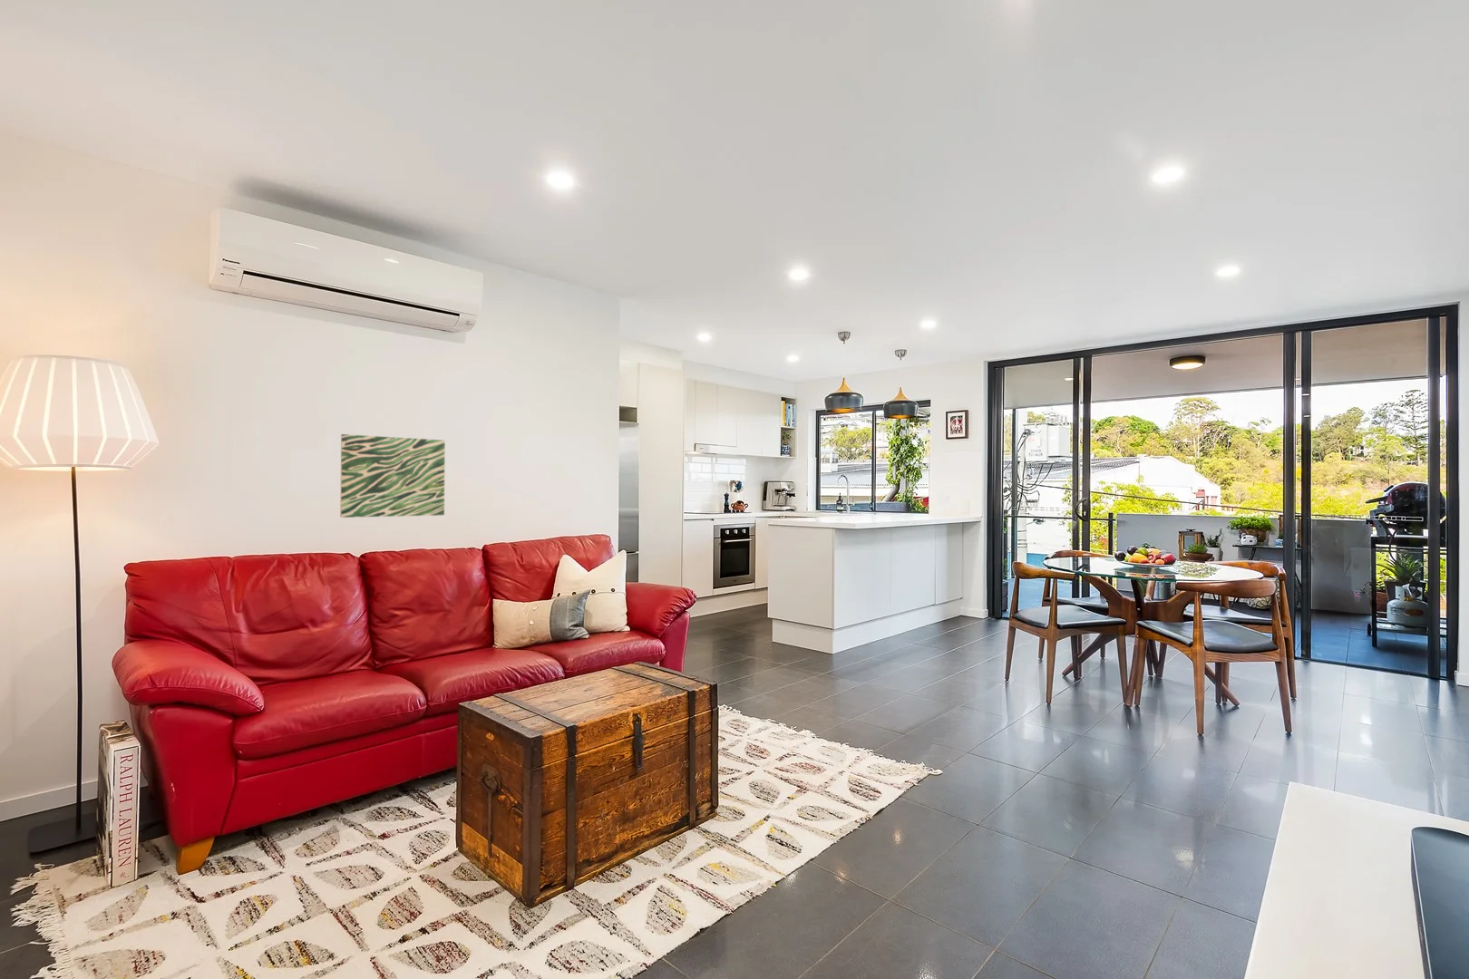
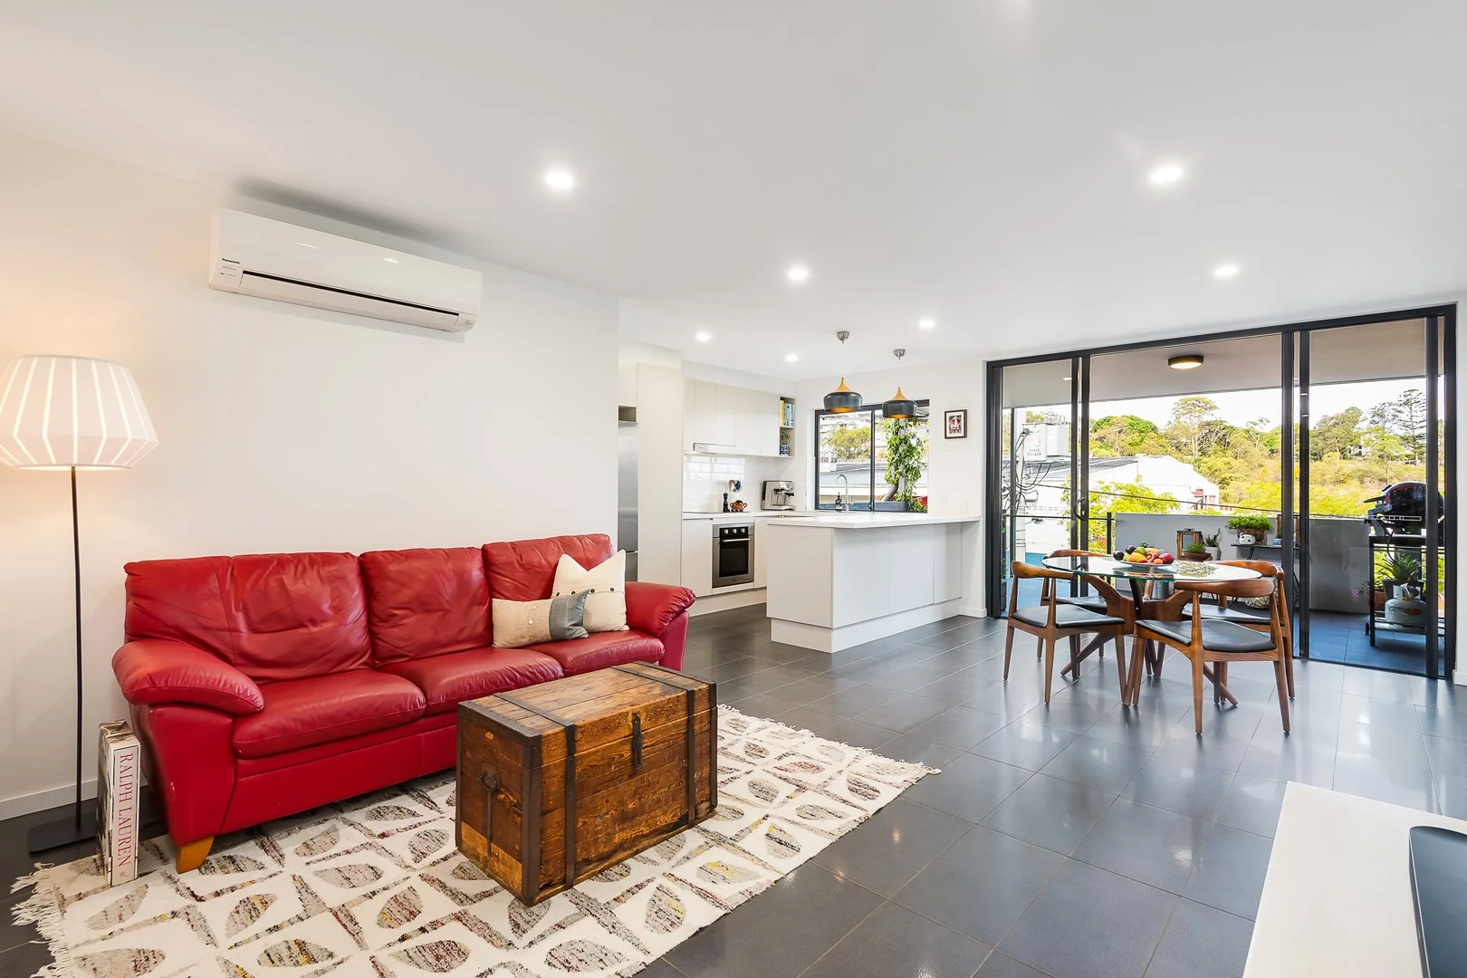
- wall art (395, 476)
